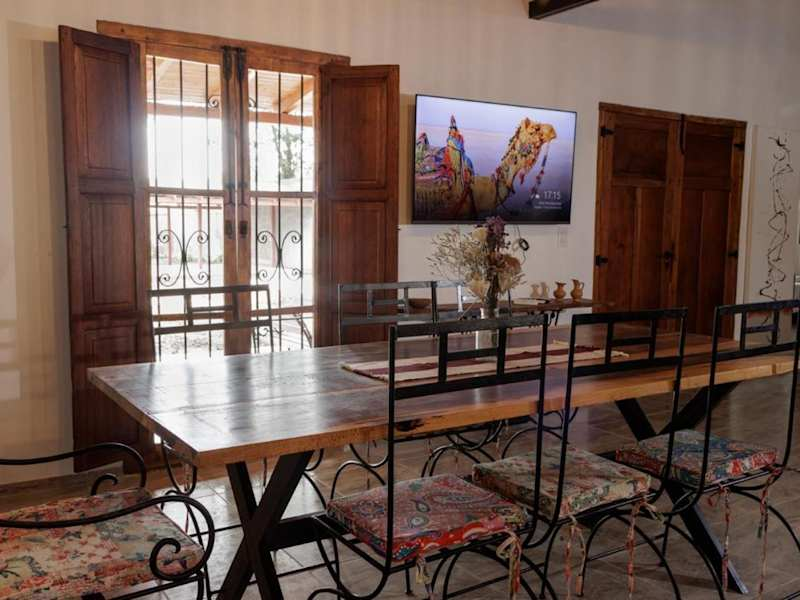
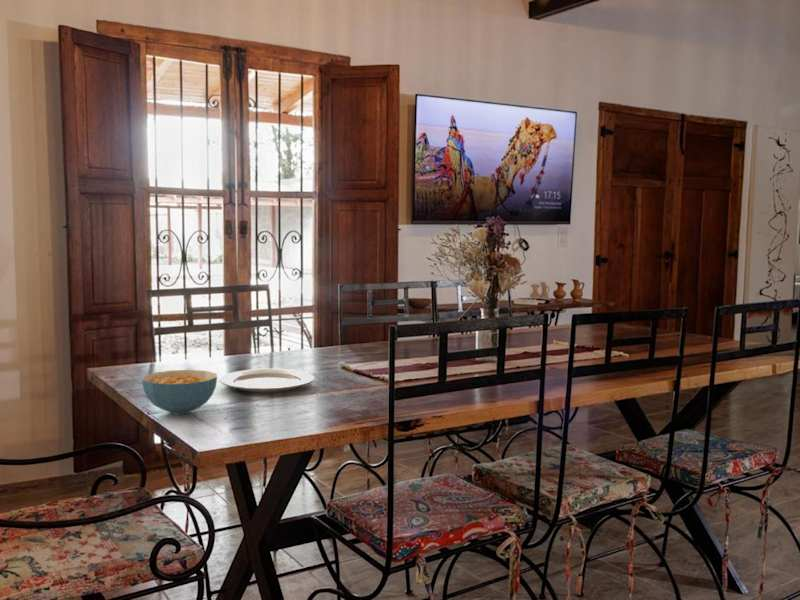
+ chinaware (267, 381)
+ cereal bowl (180, 394)
